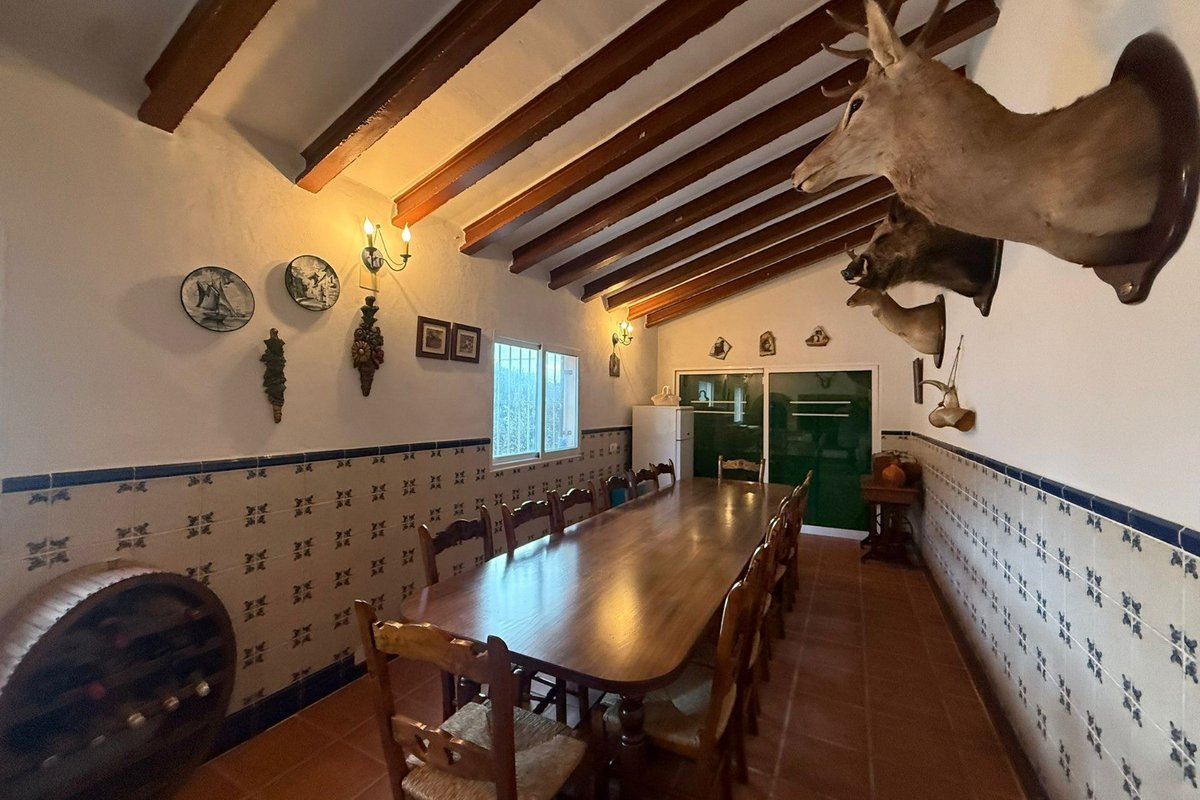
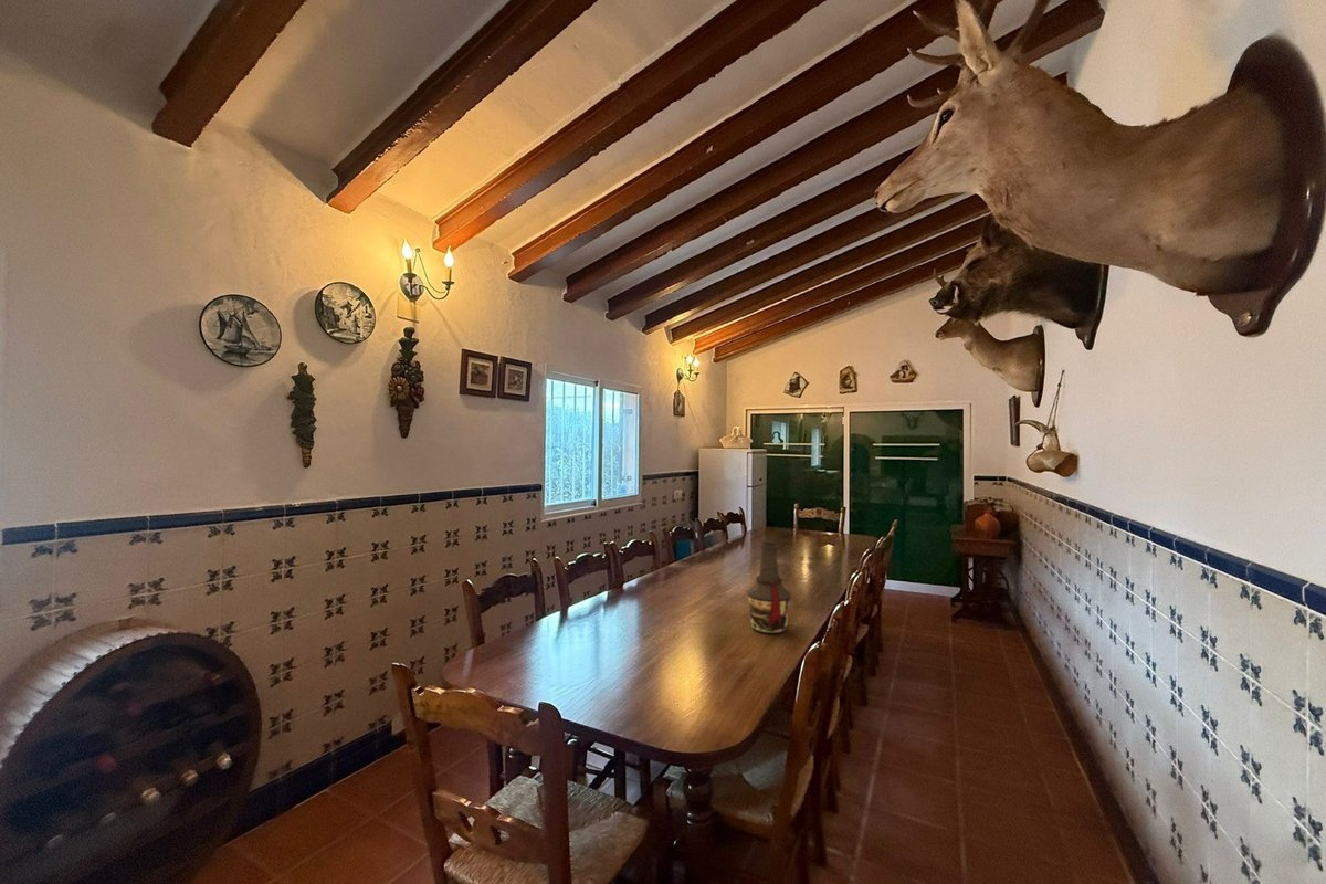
+ bottle (769, 585)
